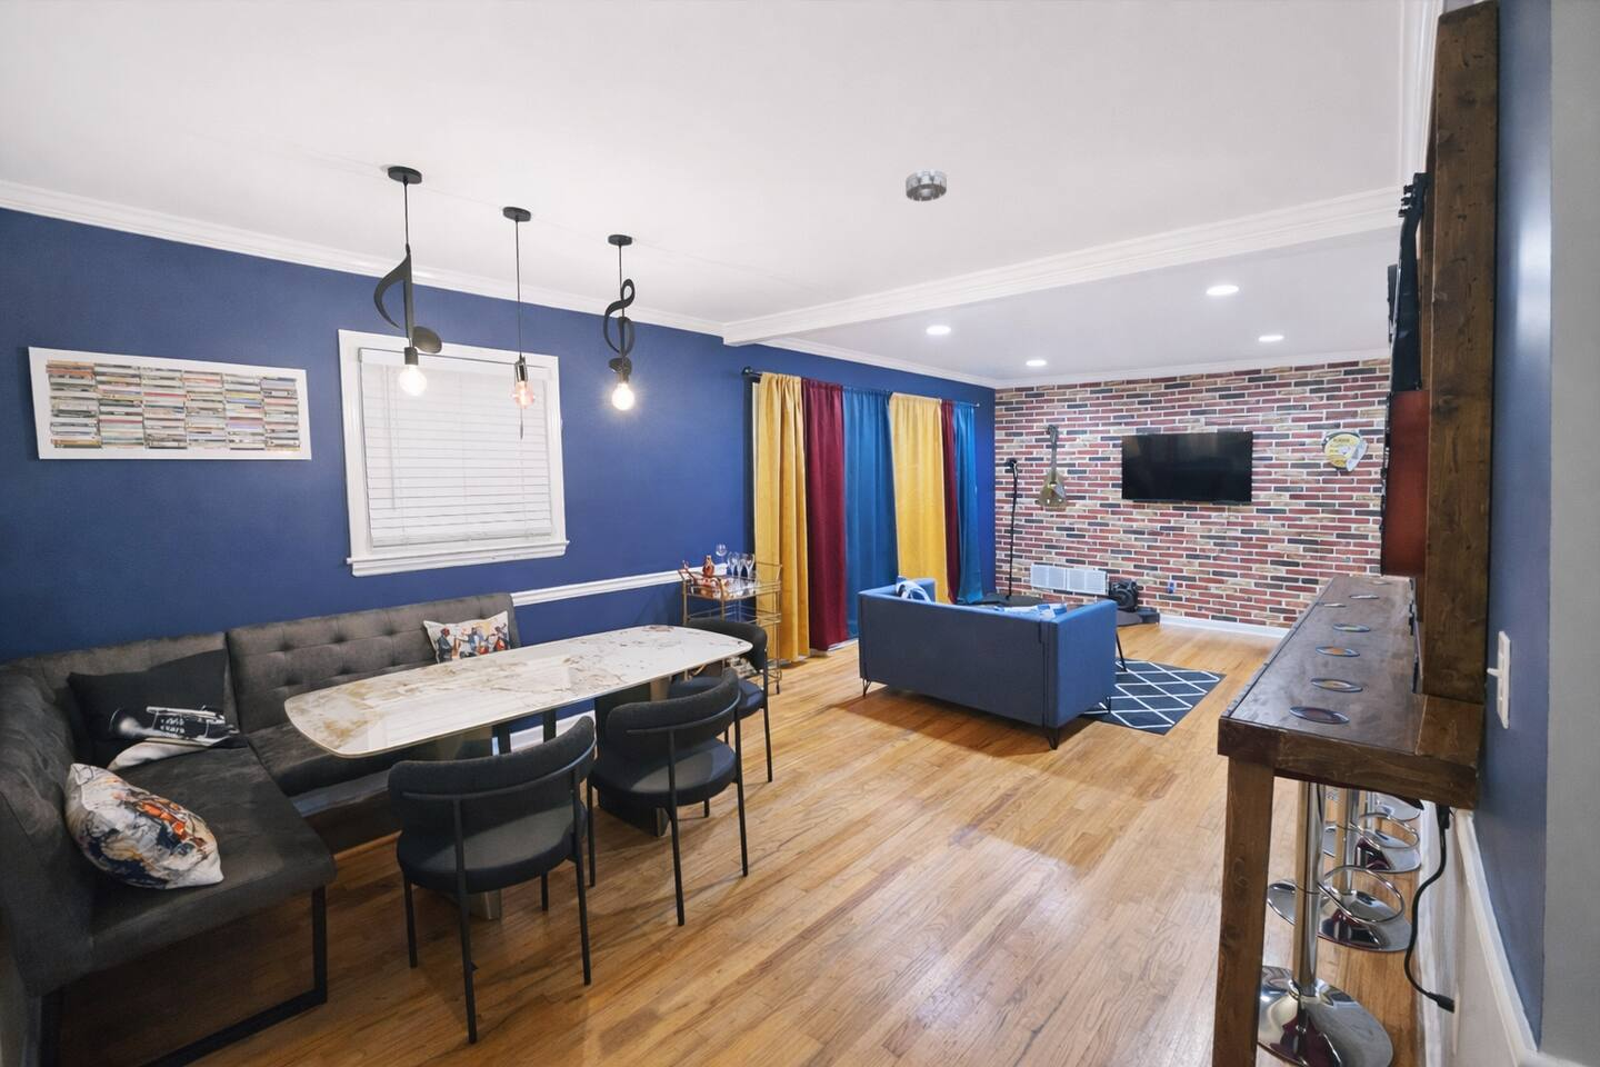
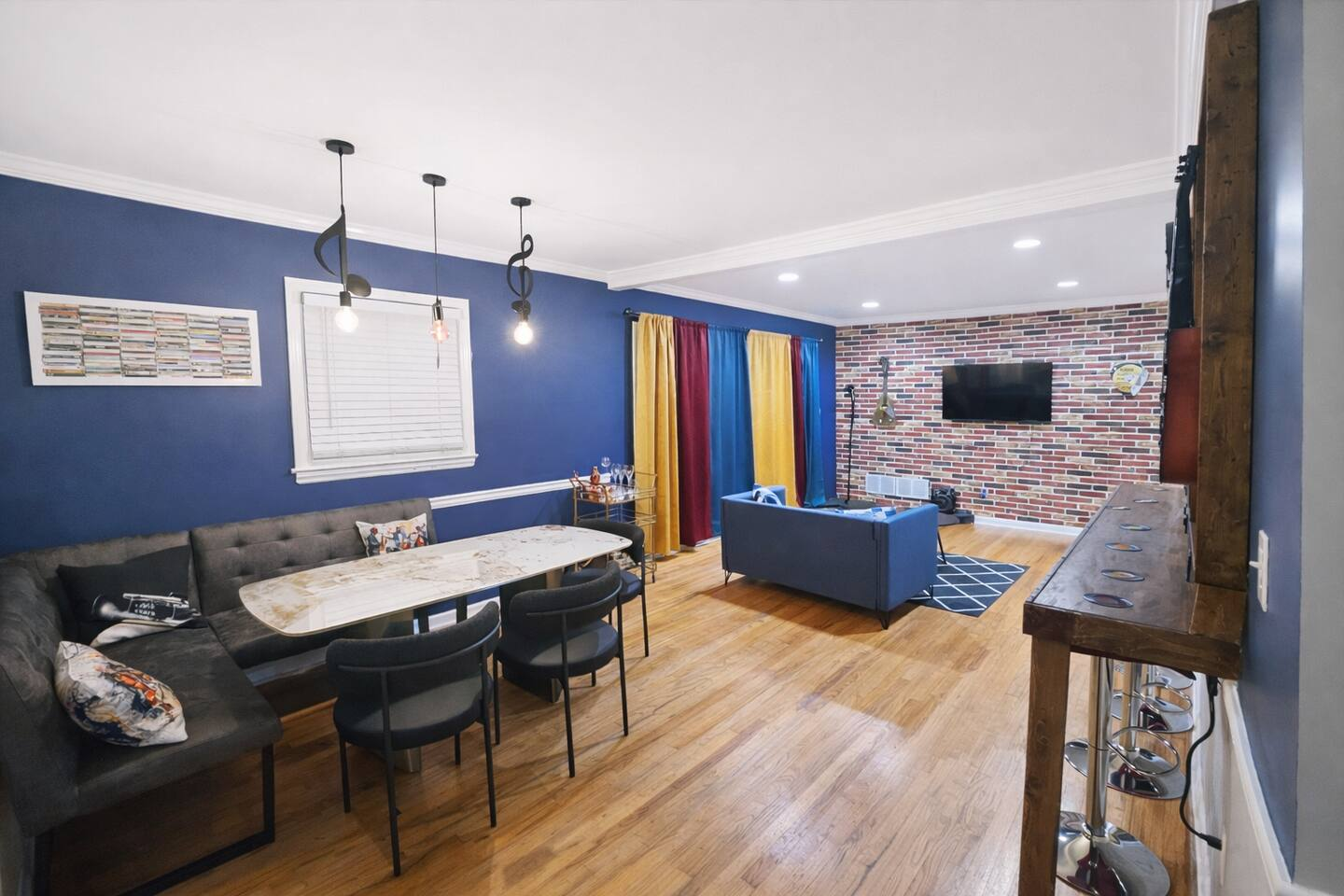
- smoke detector (925, 185)
